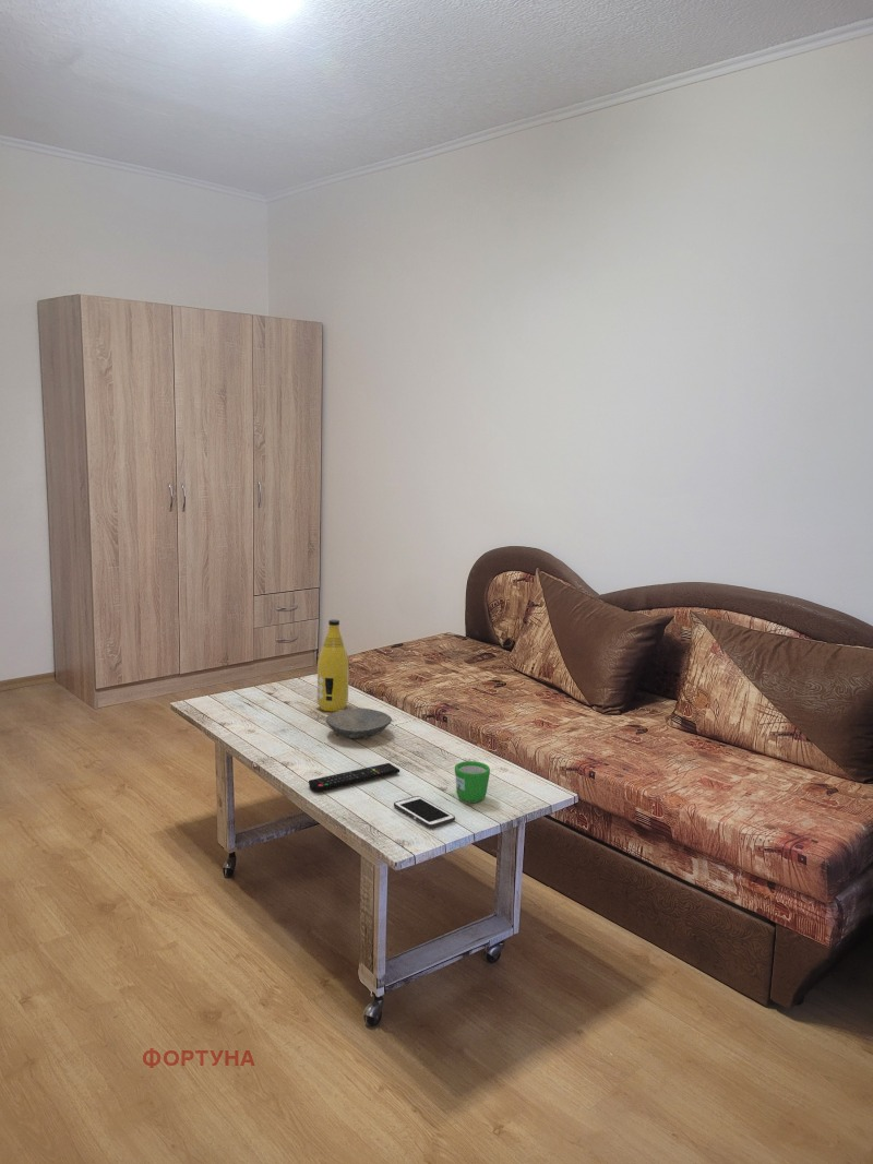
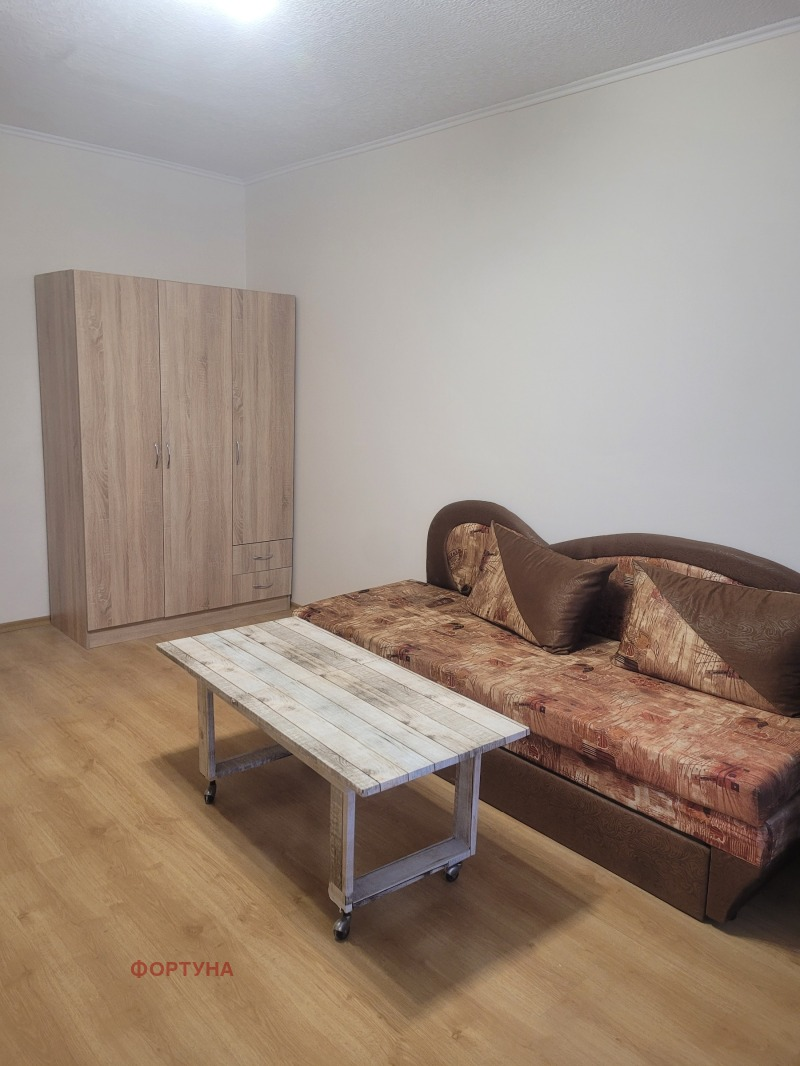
- remote control (354, 777)
- bowl (358, 725)
- cell phone (423, 811)
- mug (468, 780)
- bottle (333, 664)
